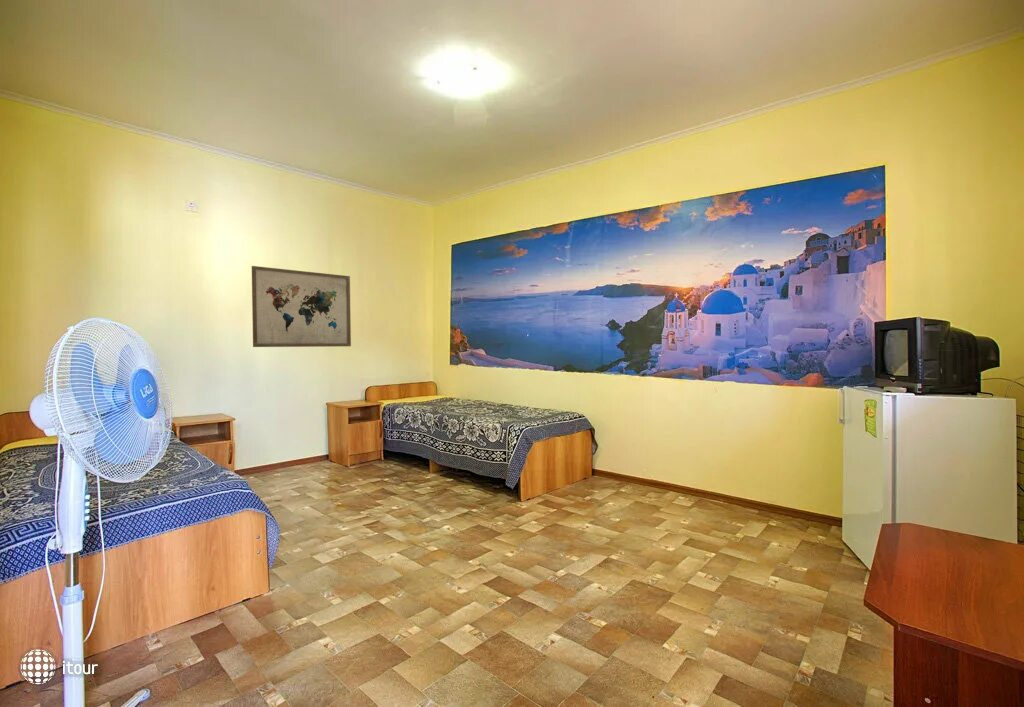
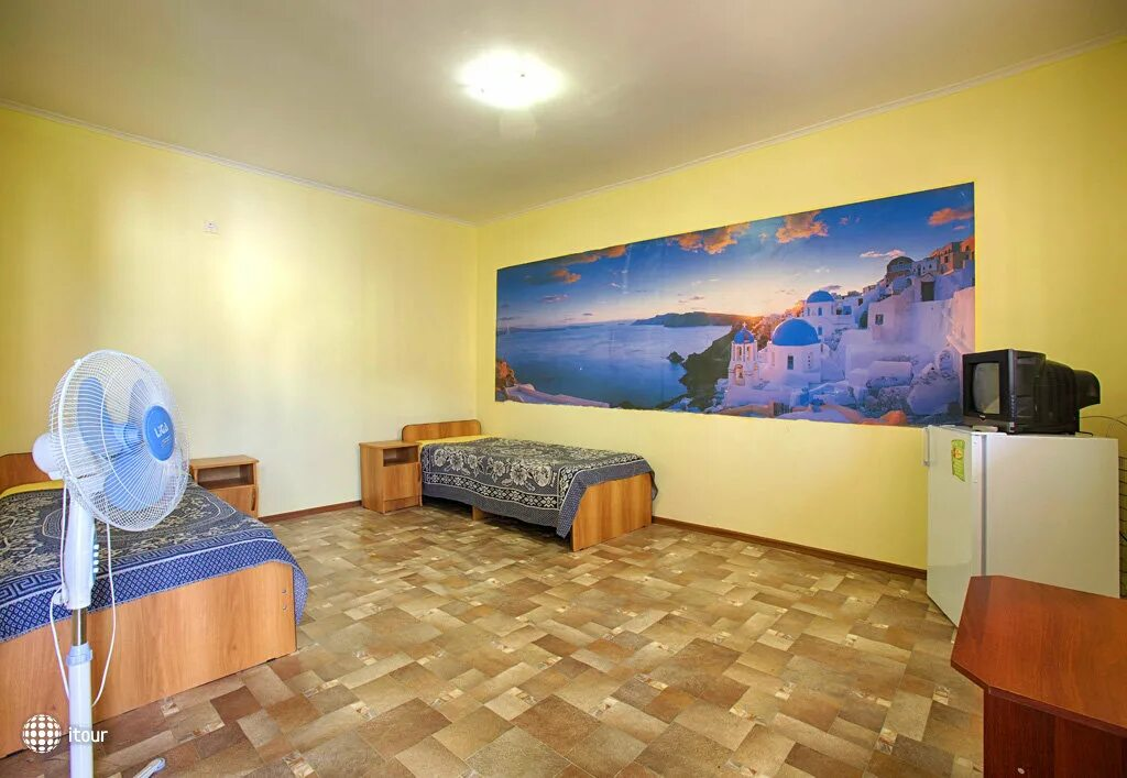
- wall art (304, 309)
